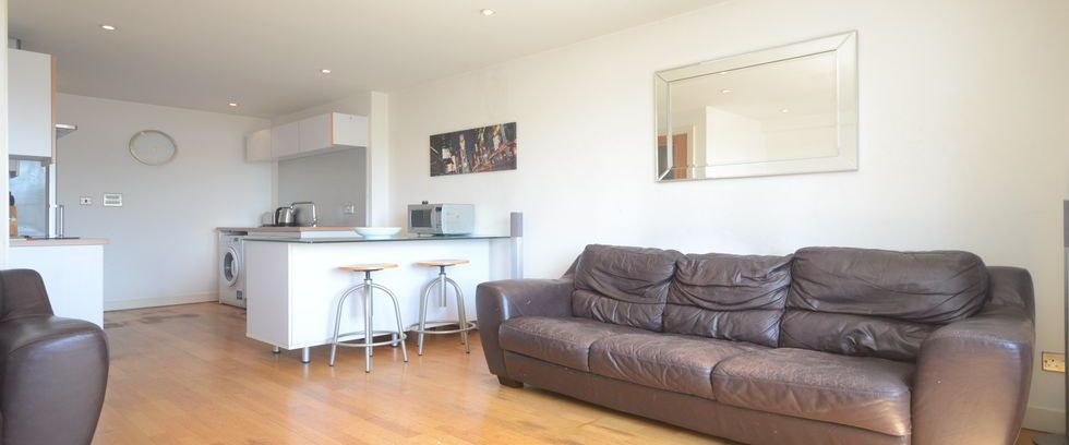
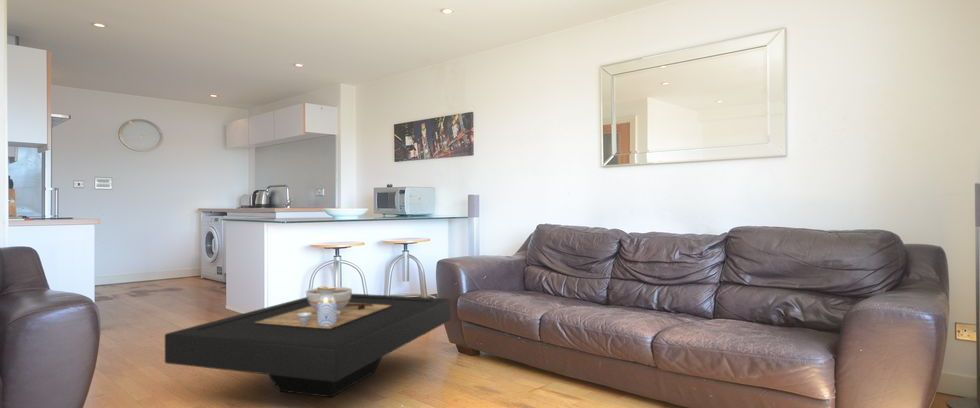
+ coffee table (329, 330)
